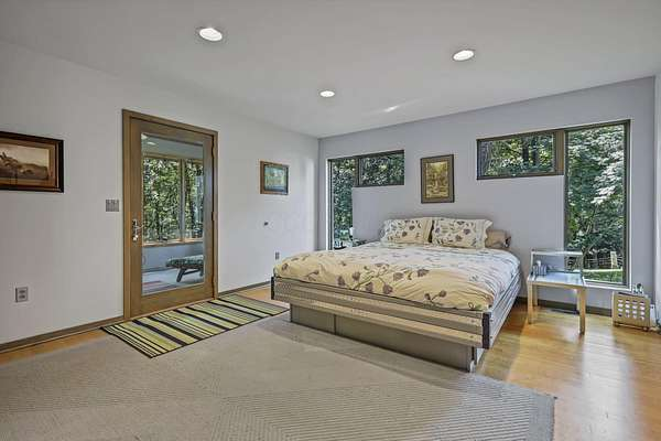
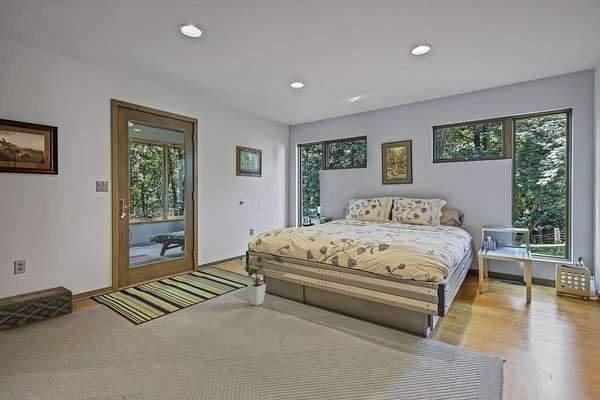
+ house plant (258, 280)
+ woven basket (33, 306)
